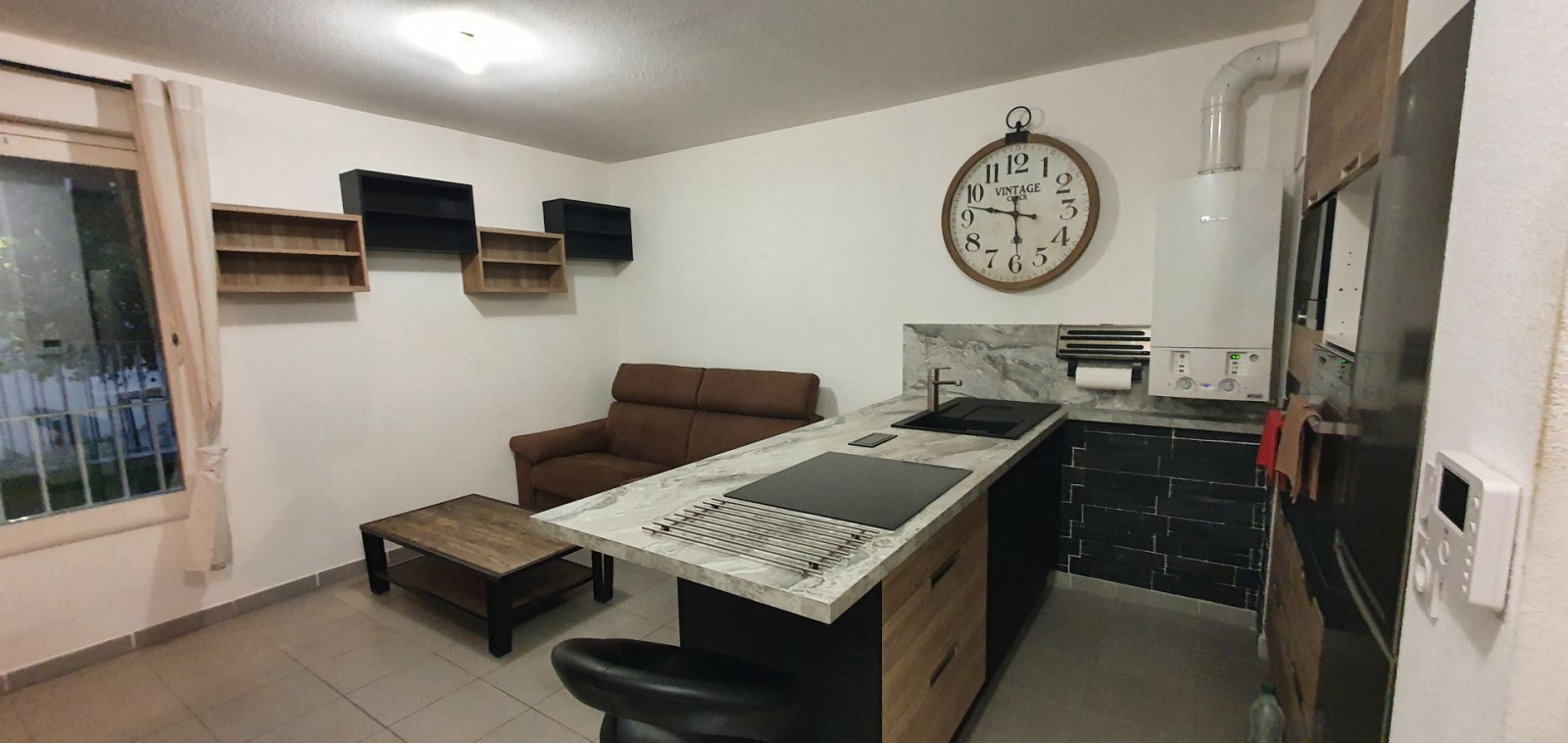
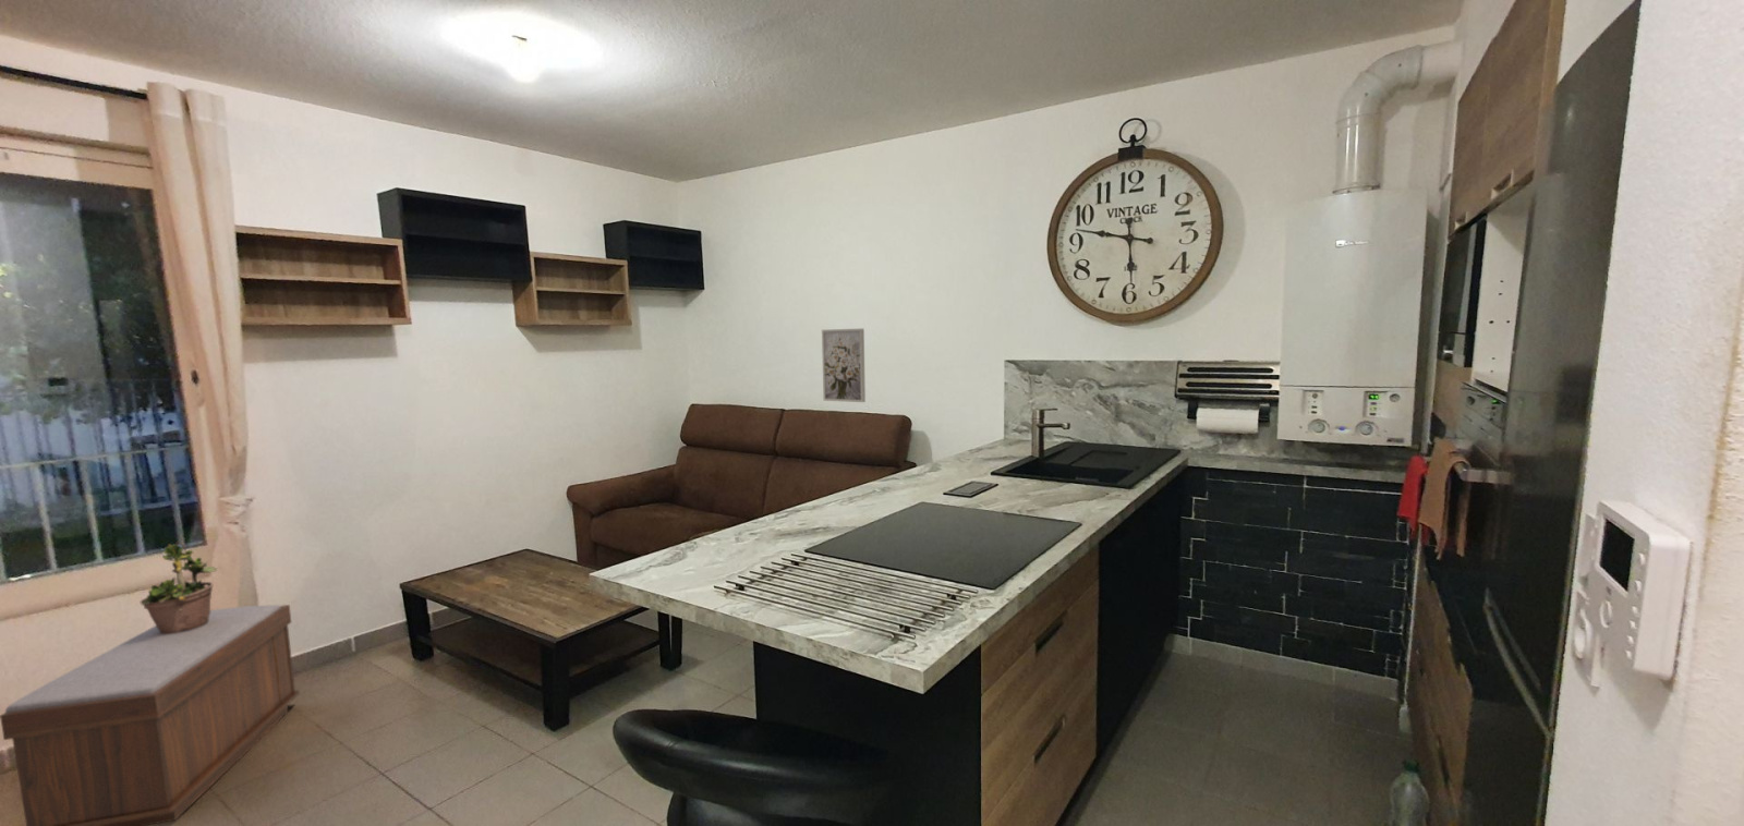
+ wall art (843, 365)
+ bench (175, 706)
+ potted plant (174, 580)
